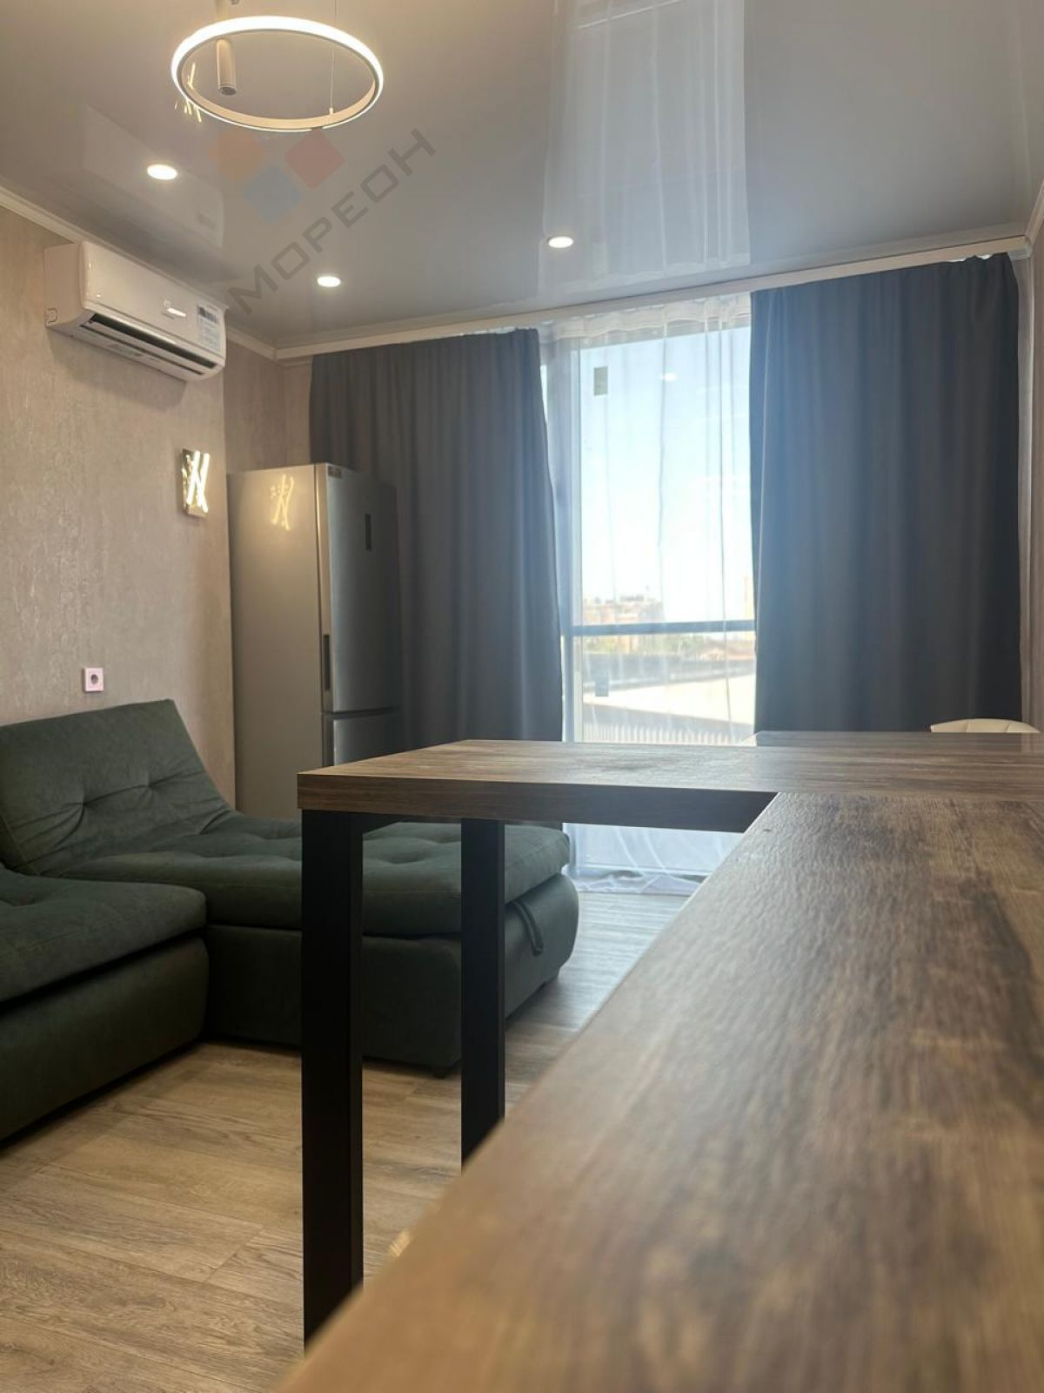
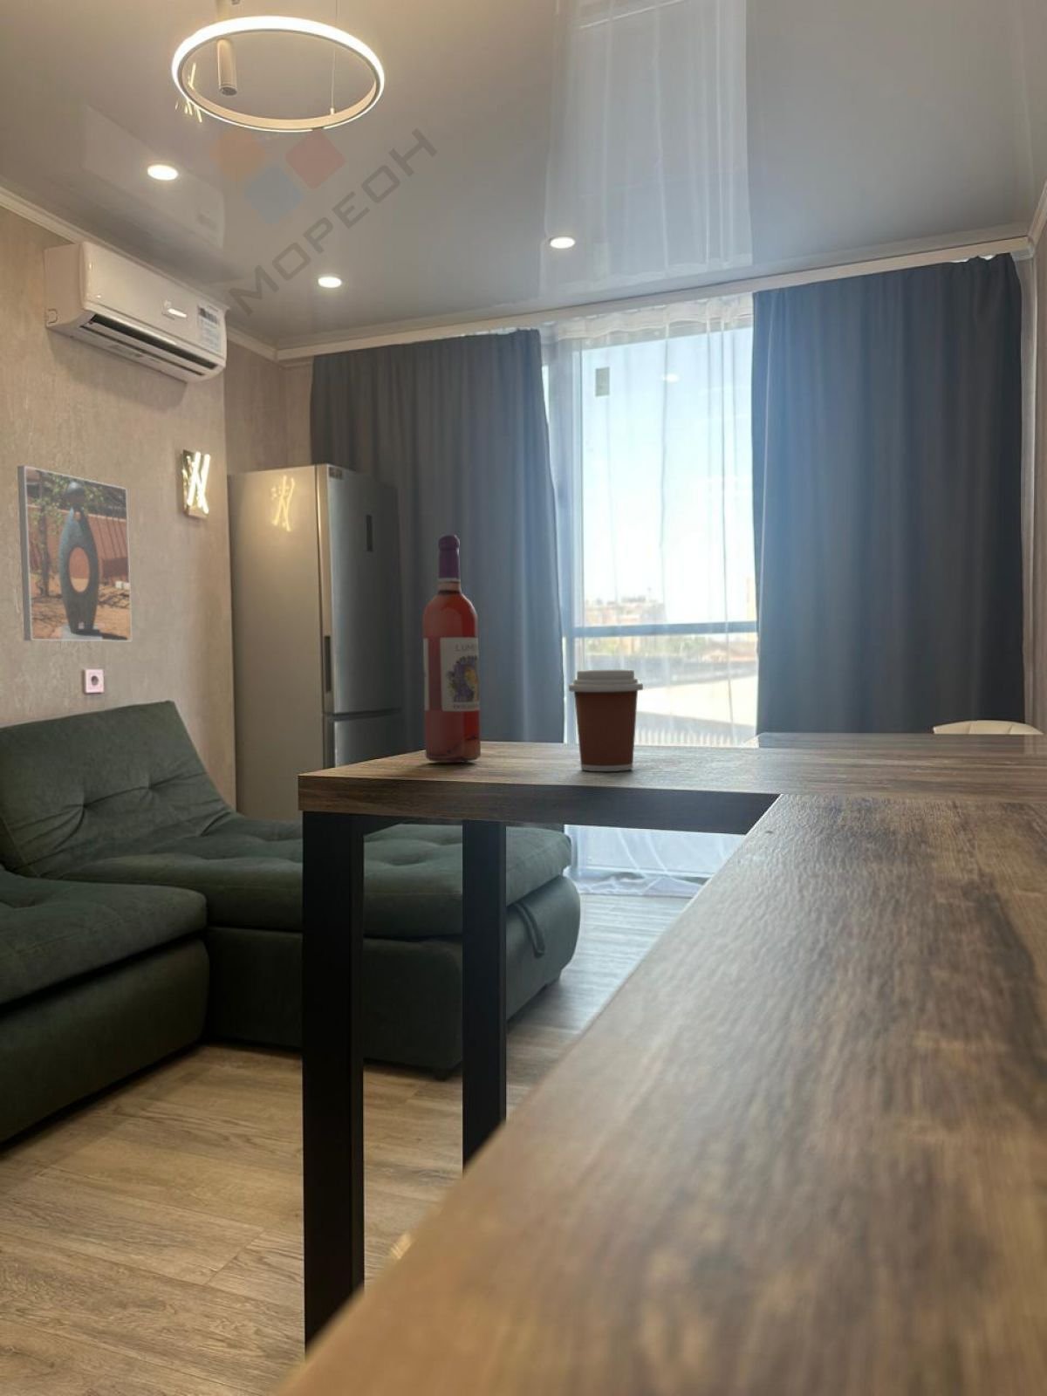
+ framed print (78, 559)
+ wine bottle (450, 649)
+ coffee cup (606, 719)
